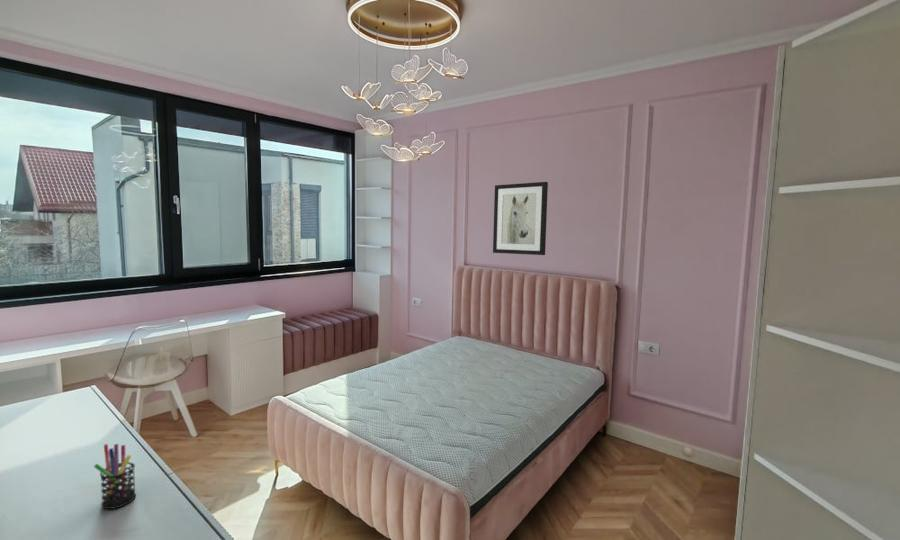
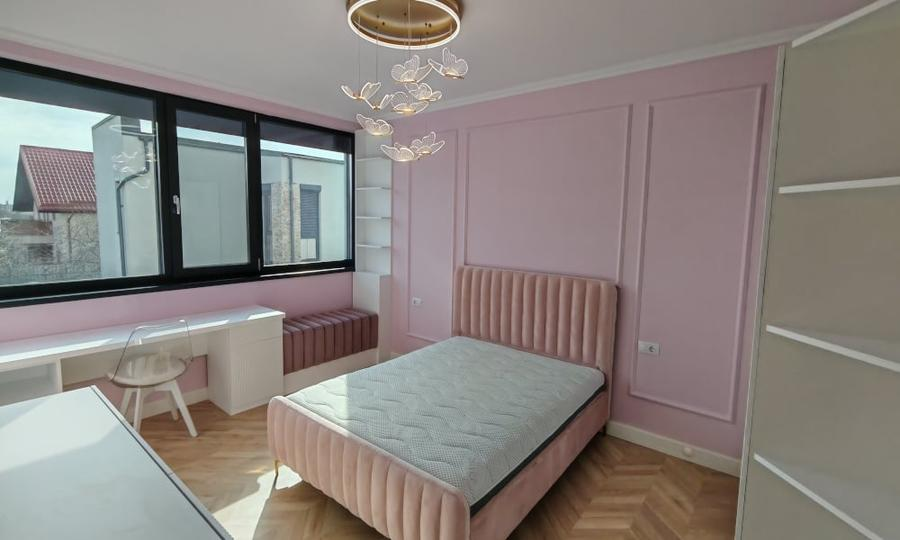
- wall art (519, 219)
- pen holder (113, 474)
